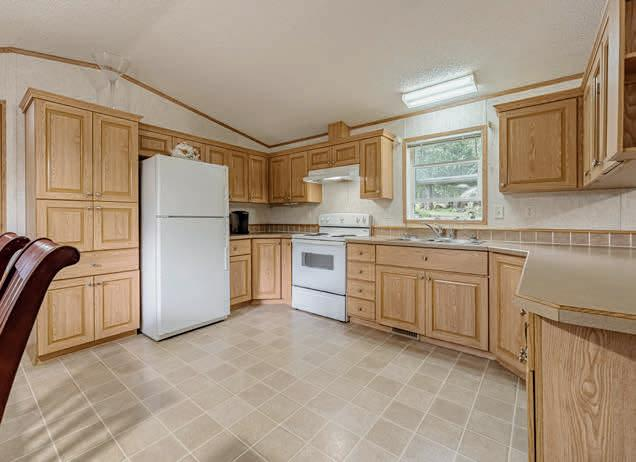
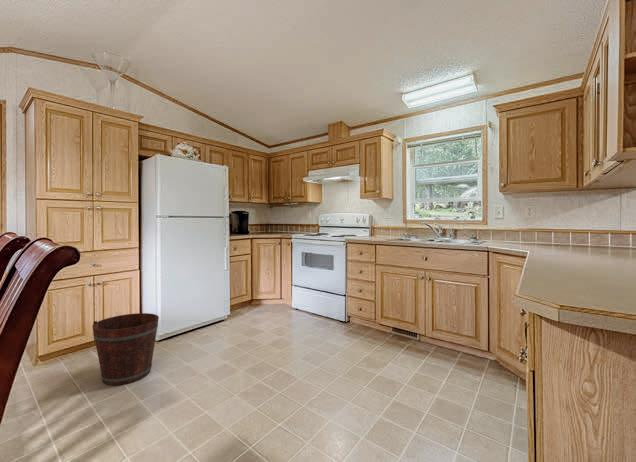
+ bucket (127, 346)
